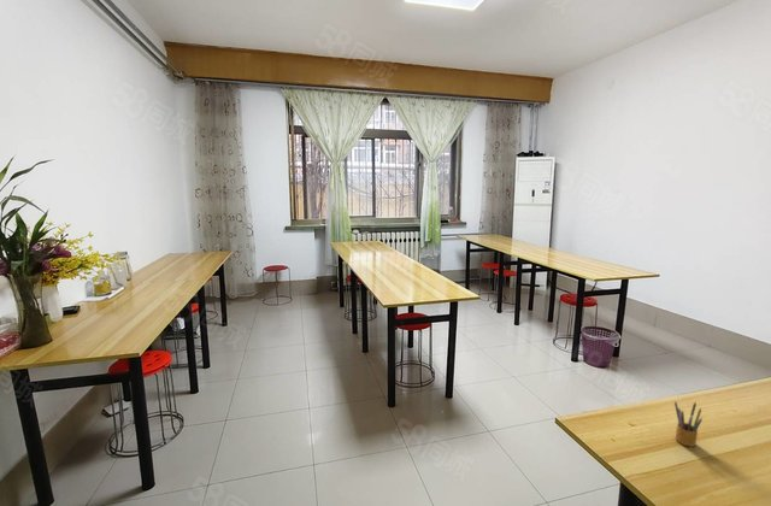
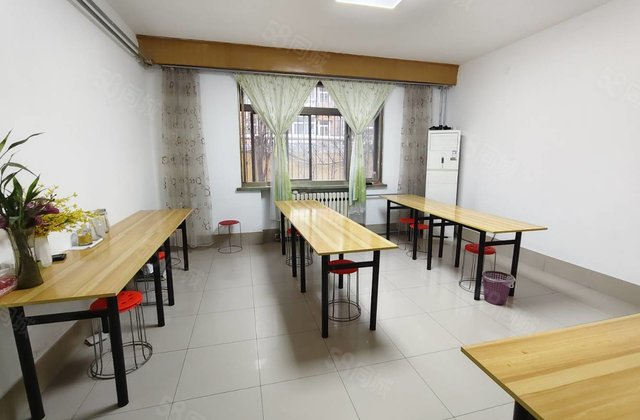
- pencil box (687, 423)
